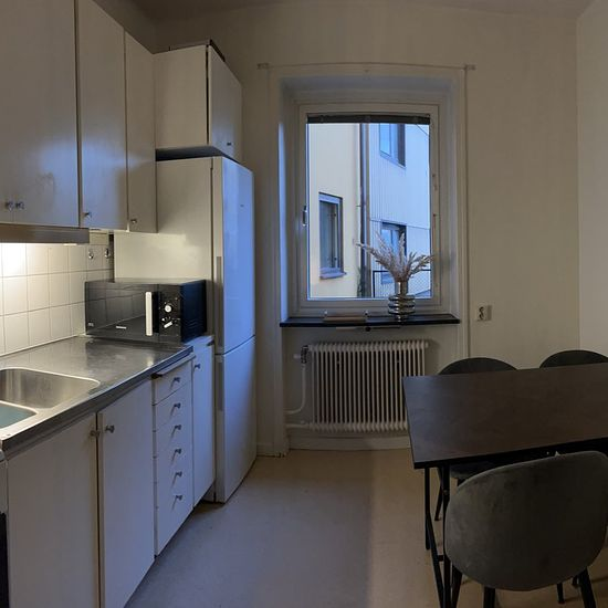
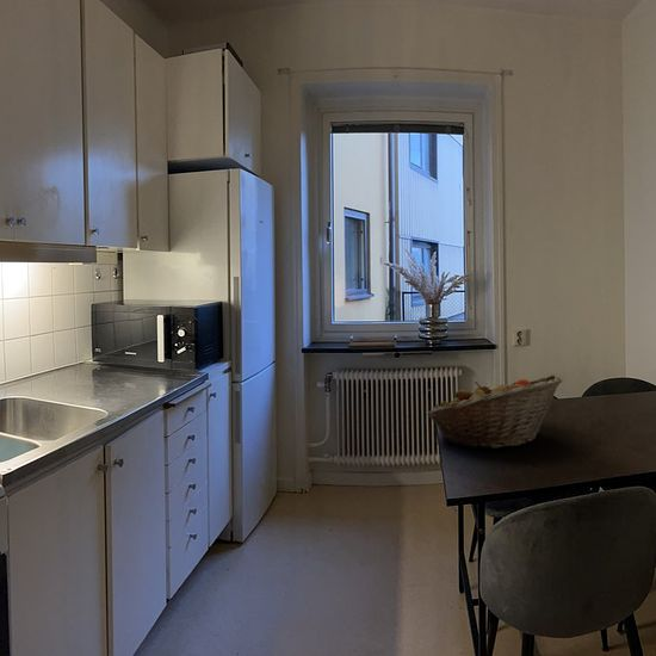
+ fruit basket (495, 406)
